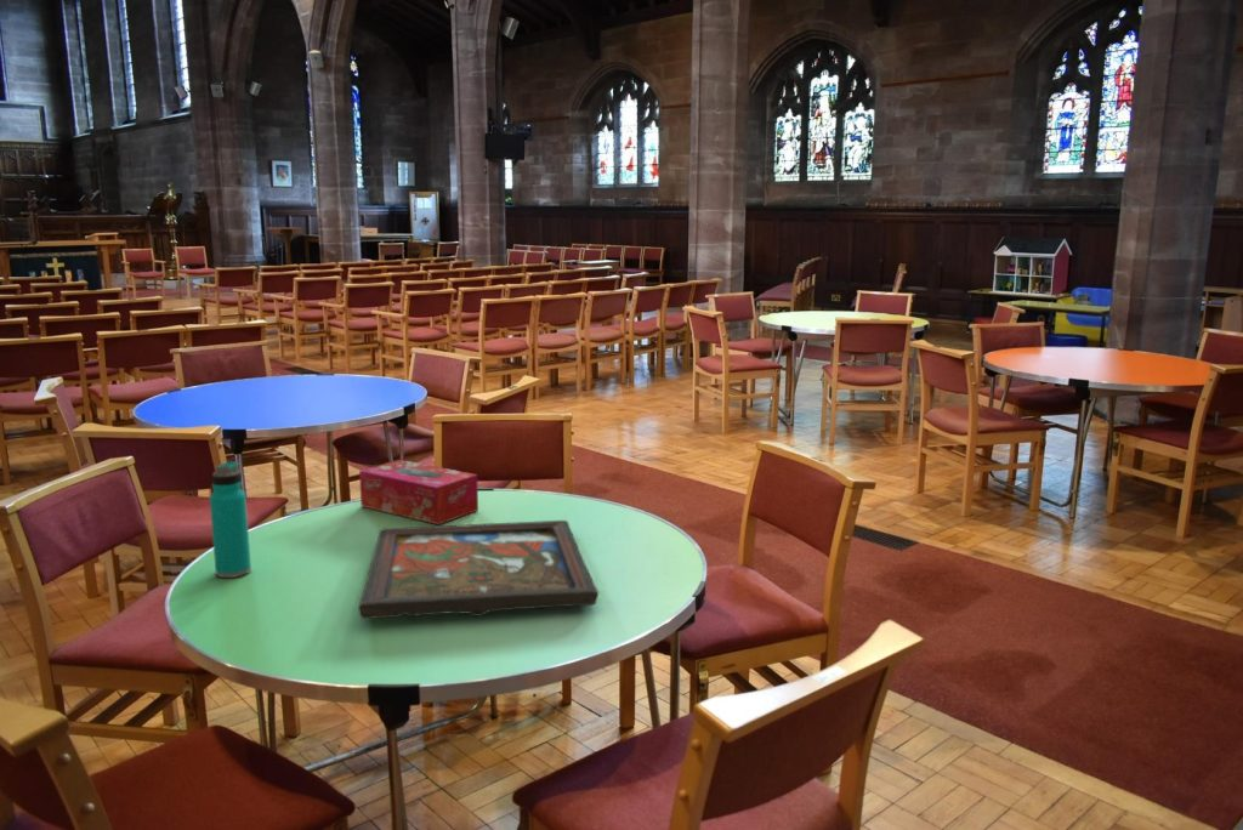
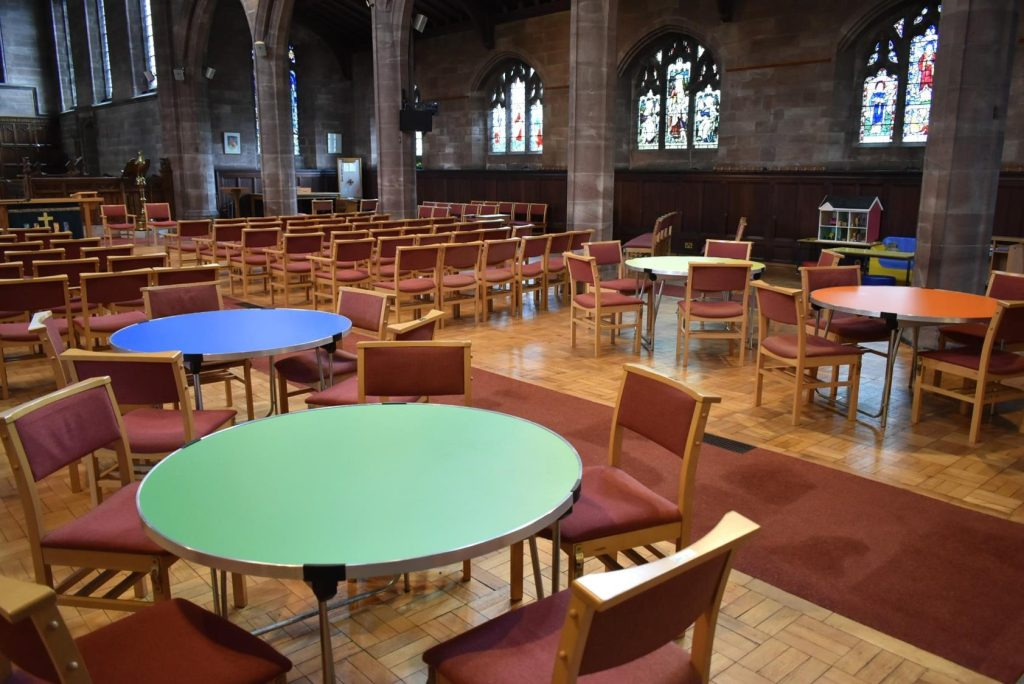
- tissue box (418, 490)
- water bottle (228, 518)
- framed painting (478, 562)
